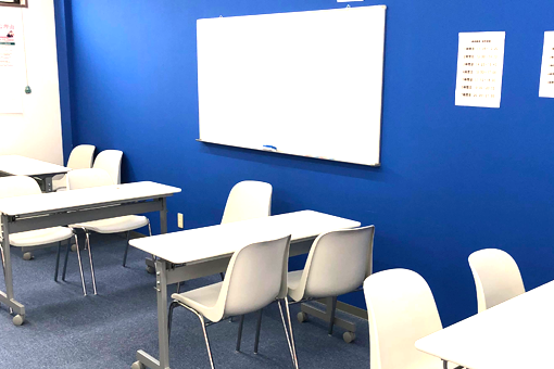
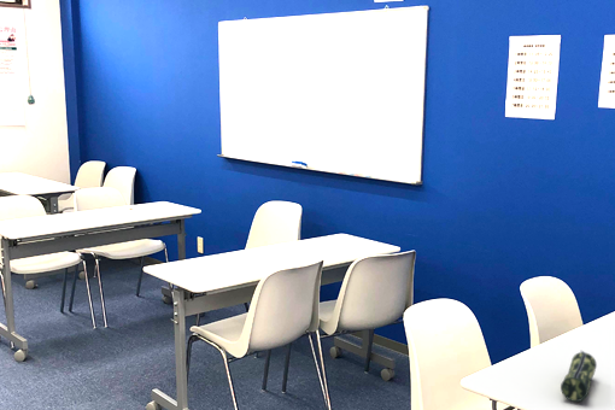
+ pencil case (579, 375)
